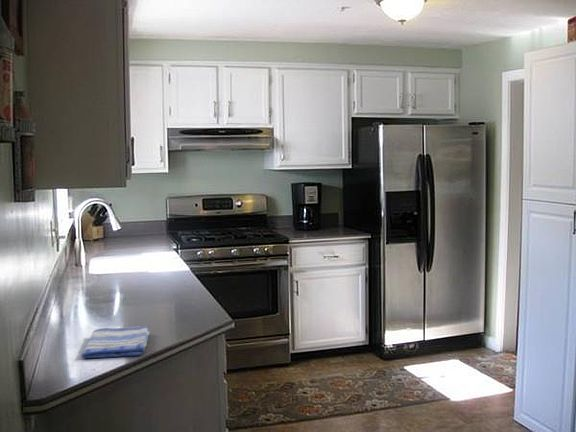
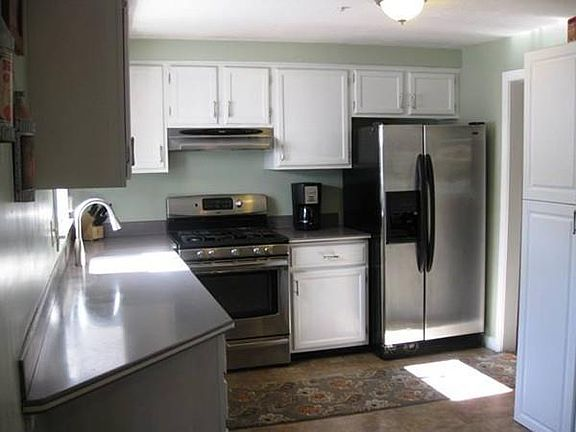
- dish towel (117, 340)
